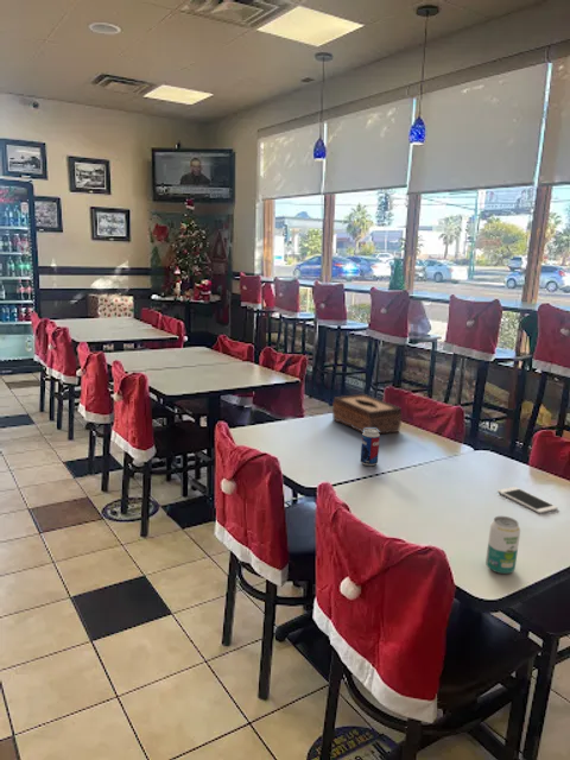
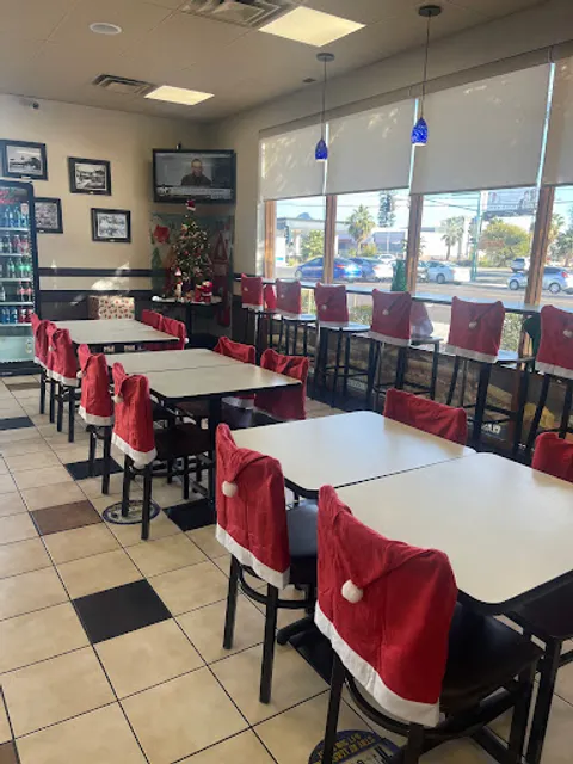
- beverage can (369, 446)
- beverage can (502, 545)
- tissue box (366, 413)
- cell phone (526, 499)
